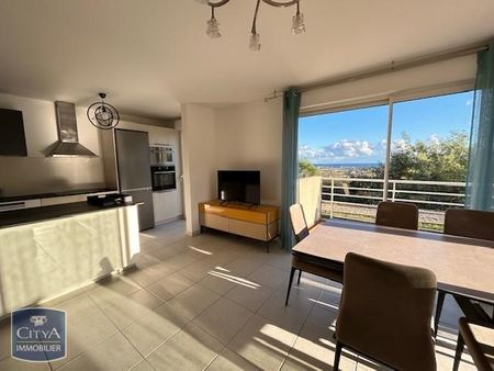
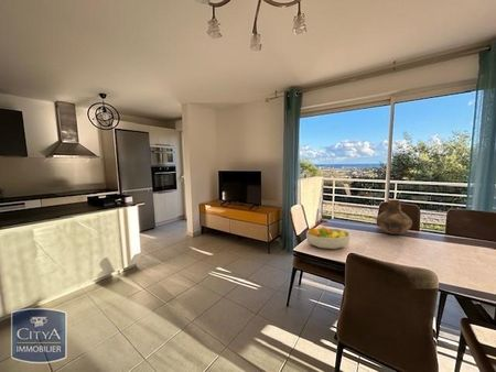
+ vase (393, 217)
+ fruit bowl (327, 236)
